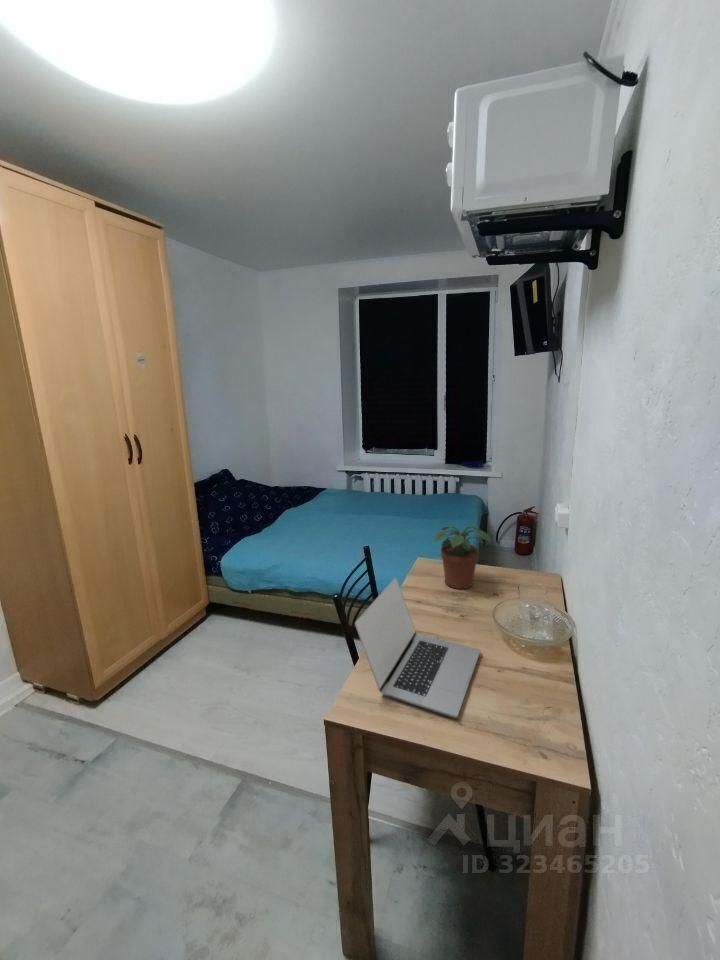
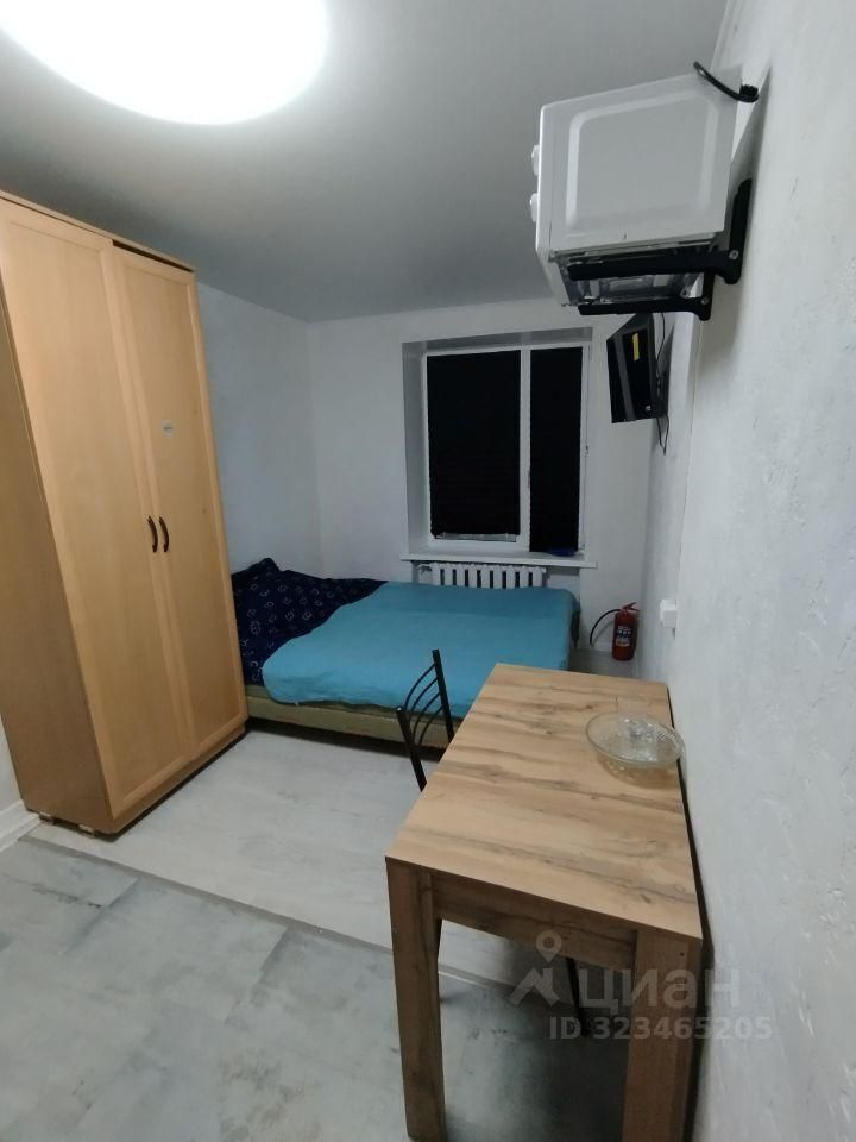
- potted plant (460, 555)
- laptop (421, 638)
